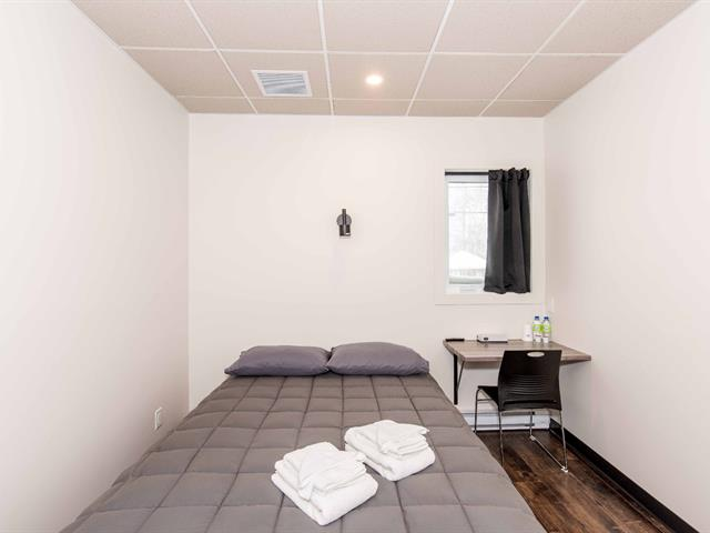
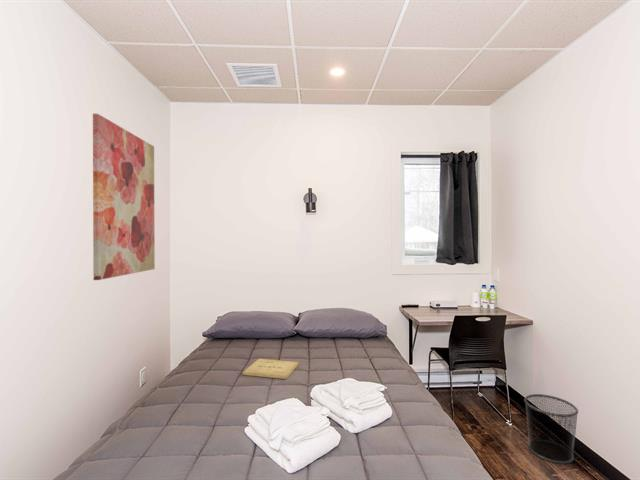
+ wall art (128, 203)
+ waste bin (550, 427)
+ book (271, 368)
